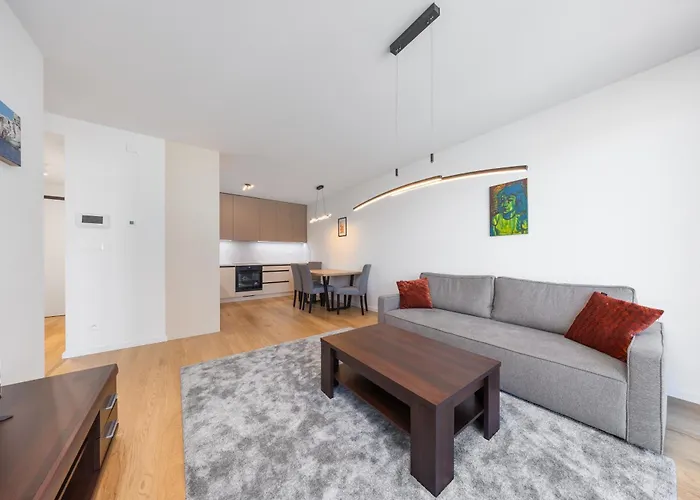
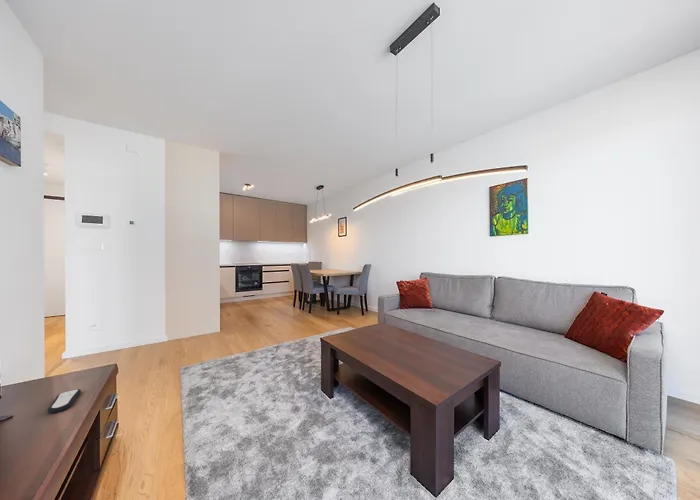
+ remote control (64, 400)
